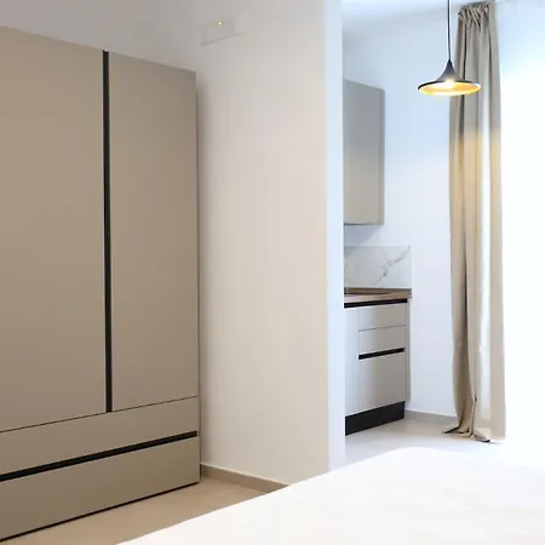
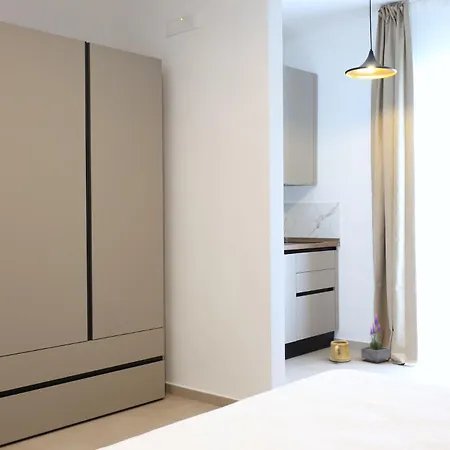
+ watering can (340, 350)
+ potted plant (375, 336)
